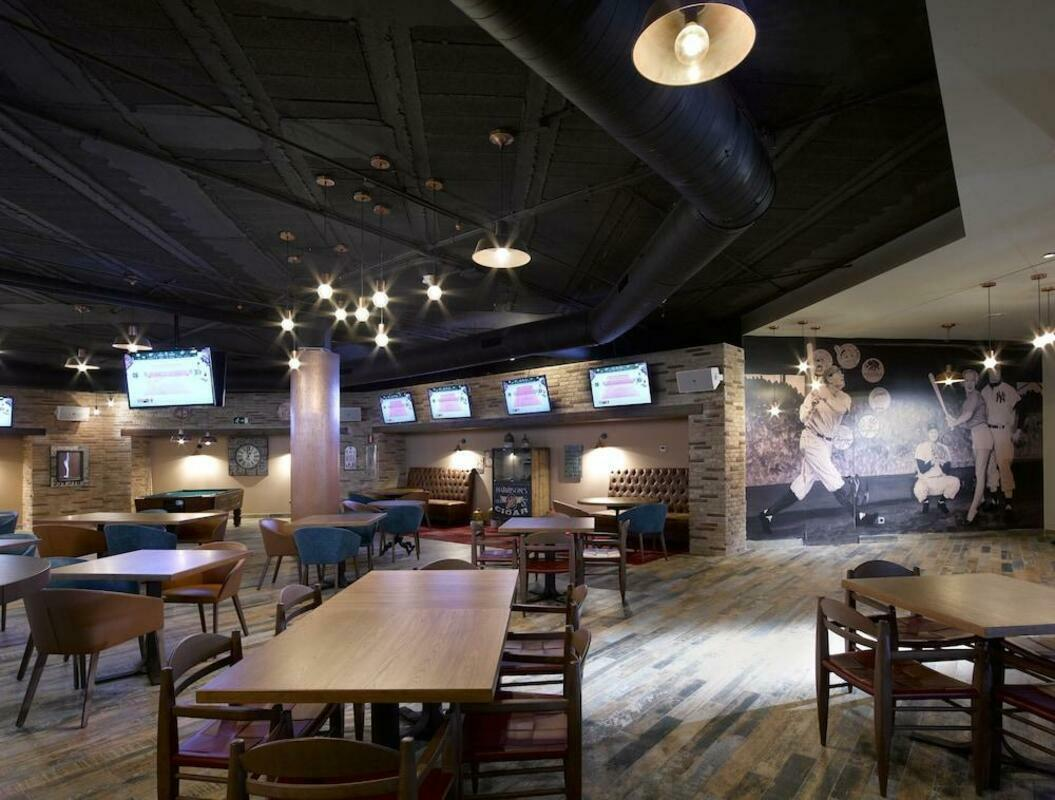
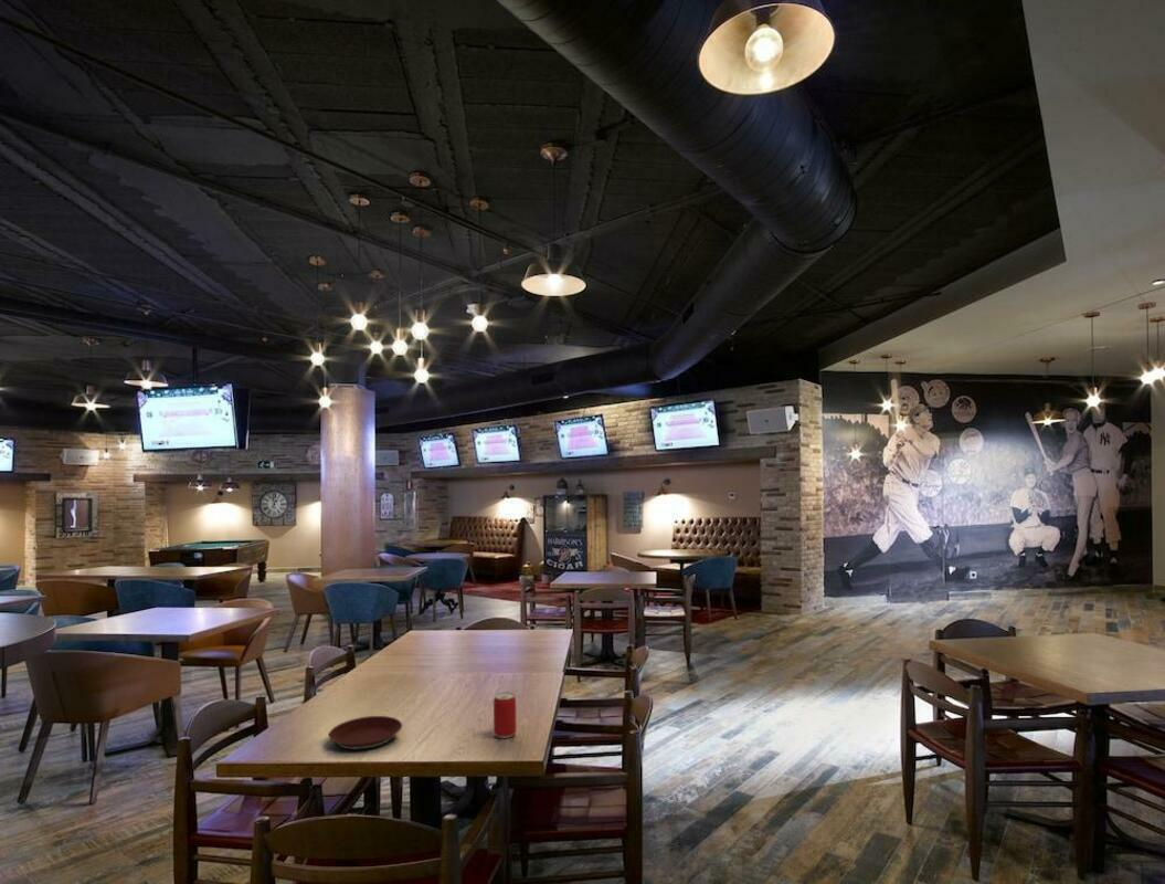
+ beer can (505, 715)
+ plate (366, 734)
